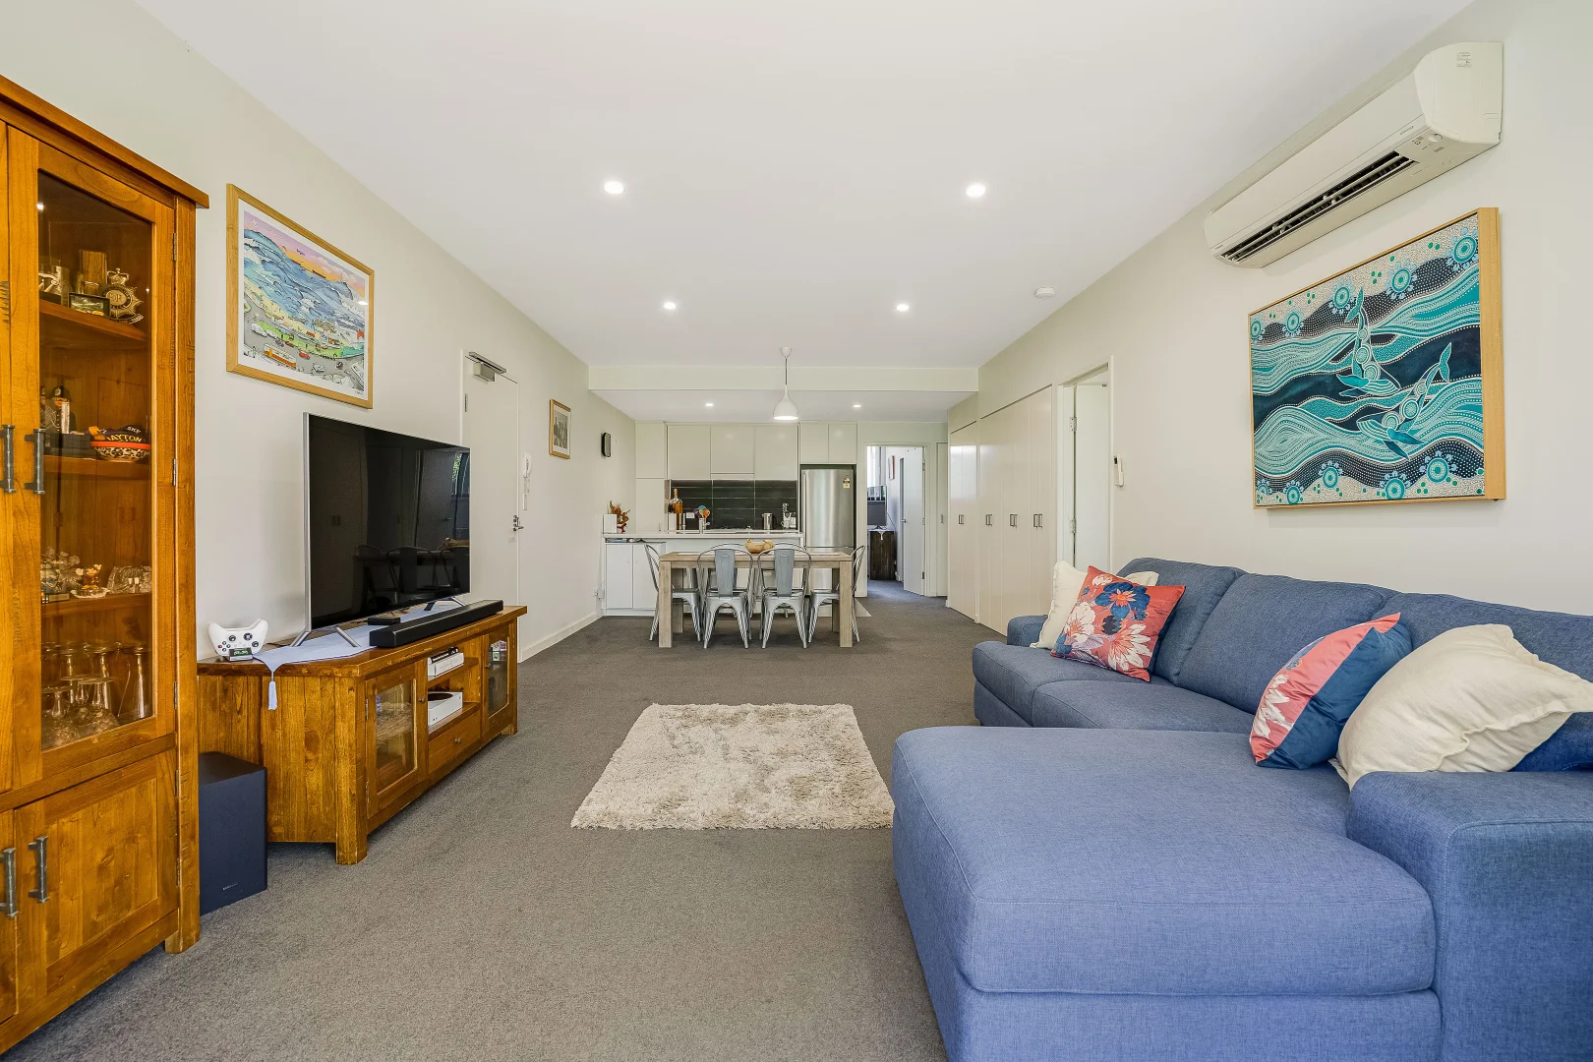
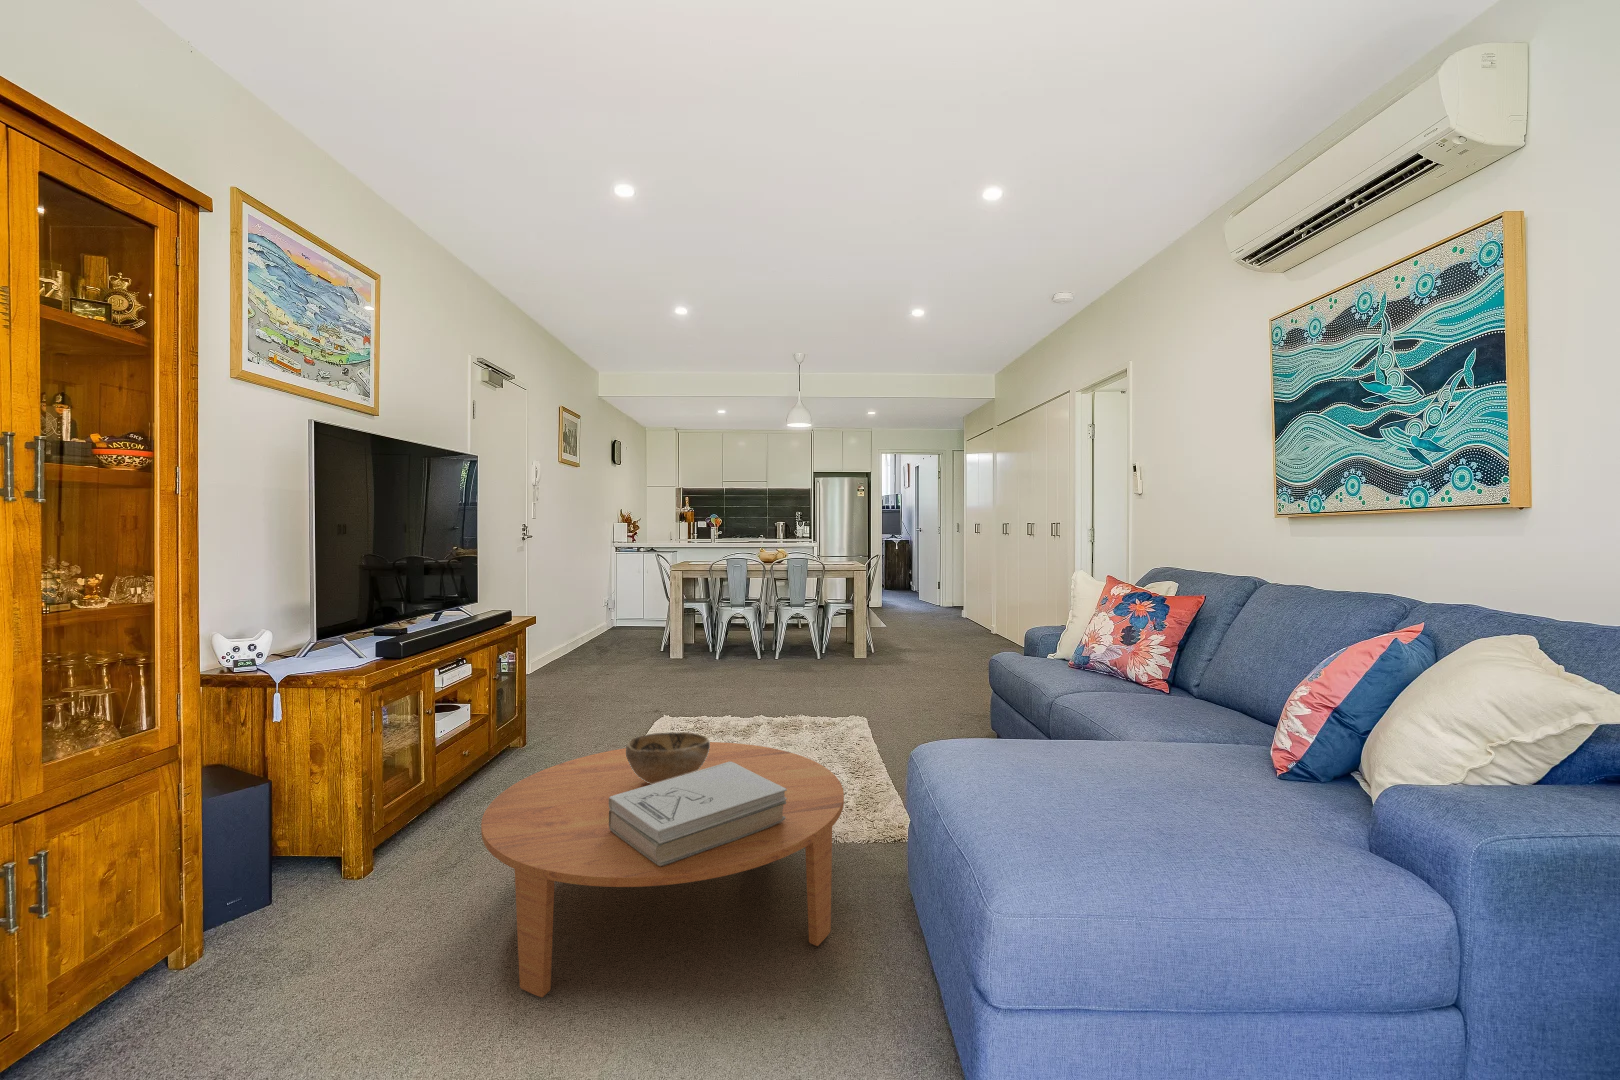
+ books (698, 808)
+ decorative bowl (668, 759)
+ coffee table (677, 859)
